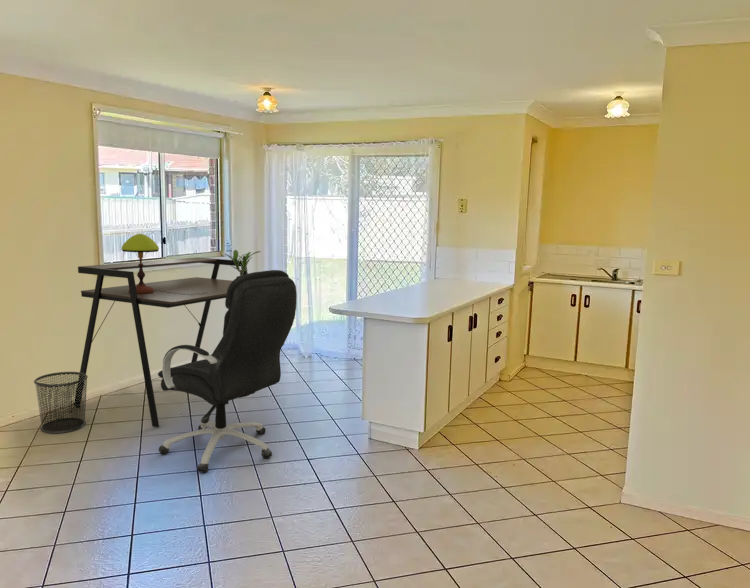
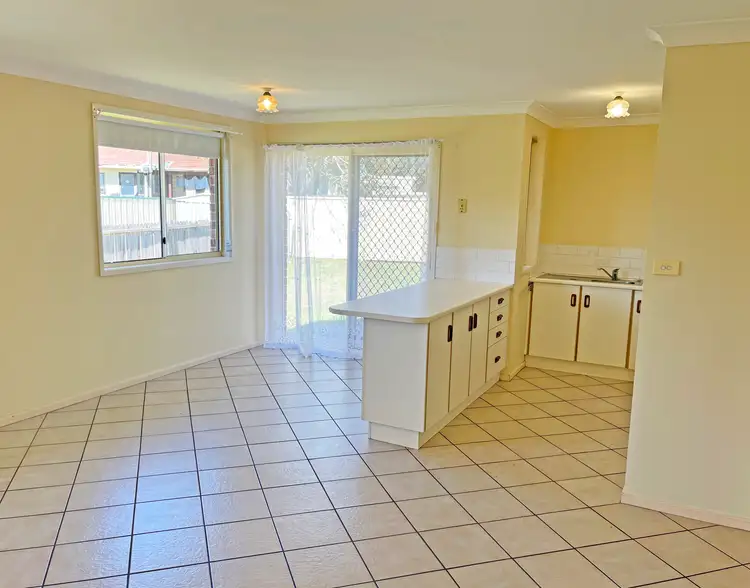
- desk (197, 336)
- office chair (229, 360)
- potted plant (244, 268)
- waste bin (62, 402)
- table lamp (156, 251)
